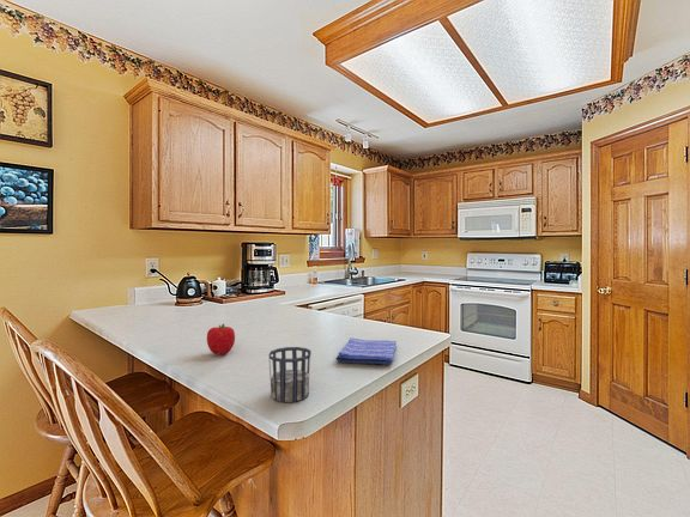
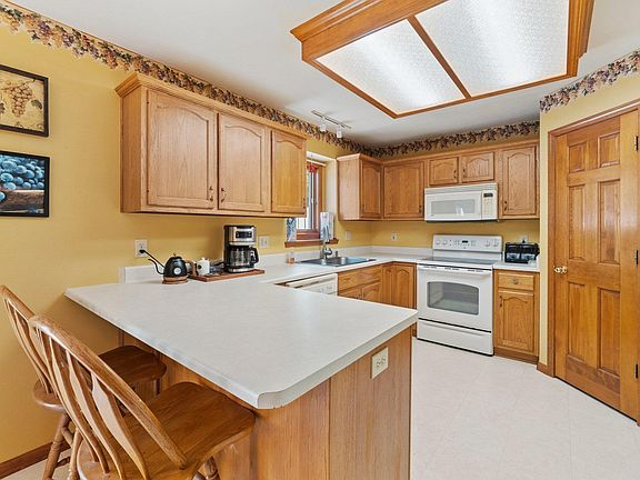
- dish towel (368, 348)
- fruit (220, 339)
- cup (290, 373)
